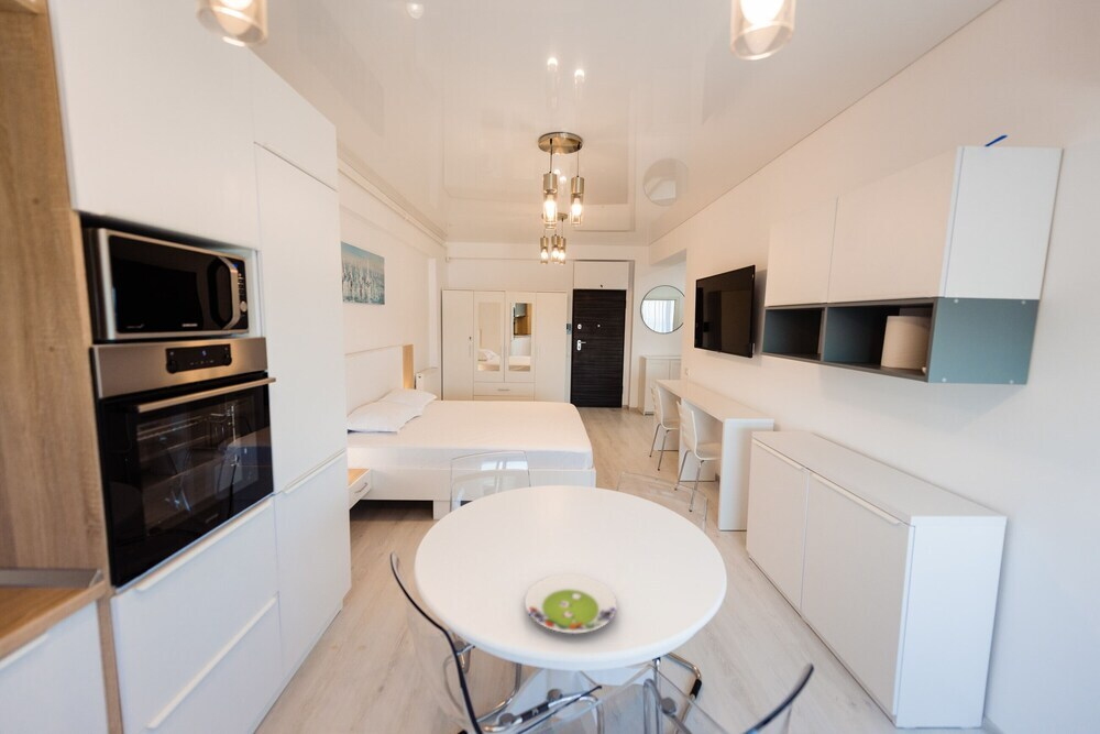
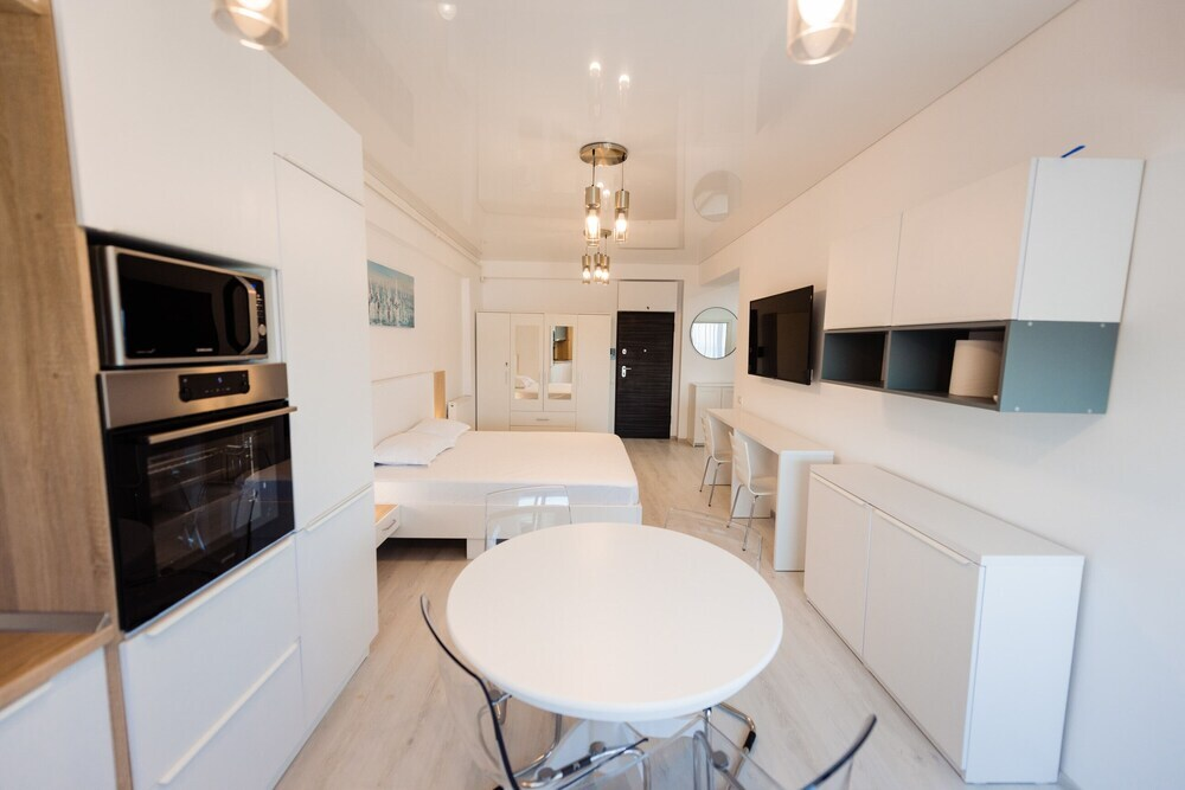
- salad plate (570, 603)
